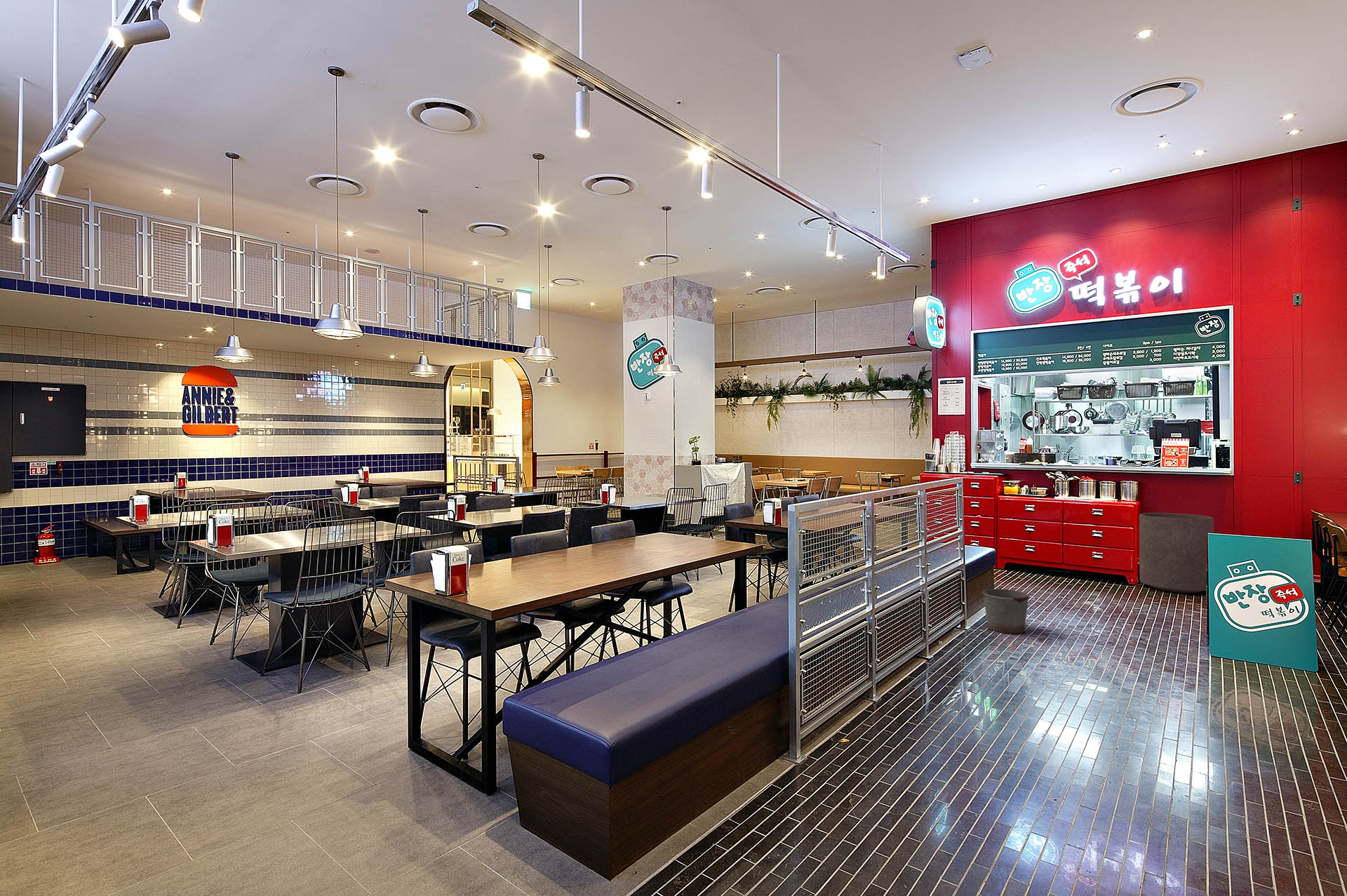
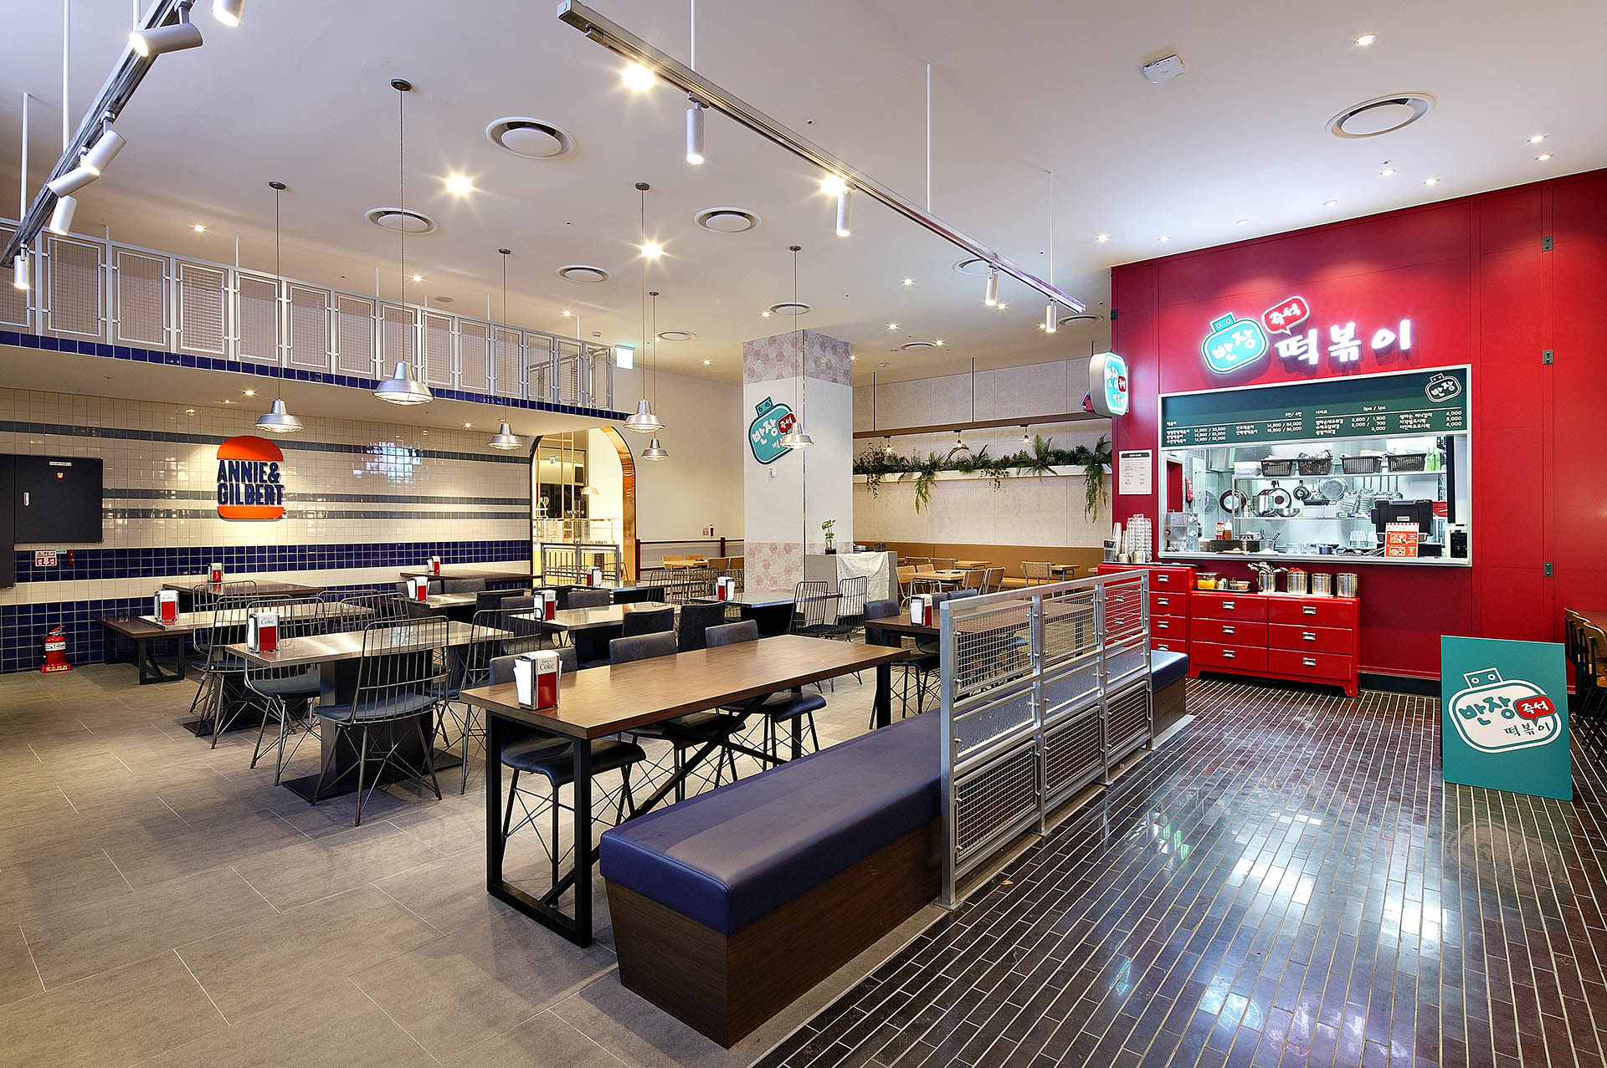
- bucket (1005, 610)
- trash can (1175, 552)
